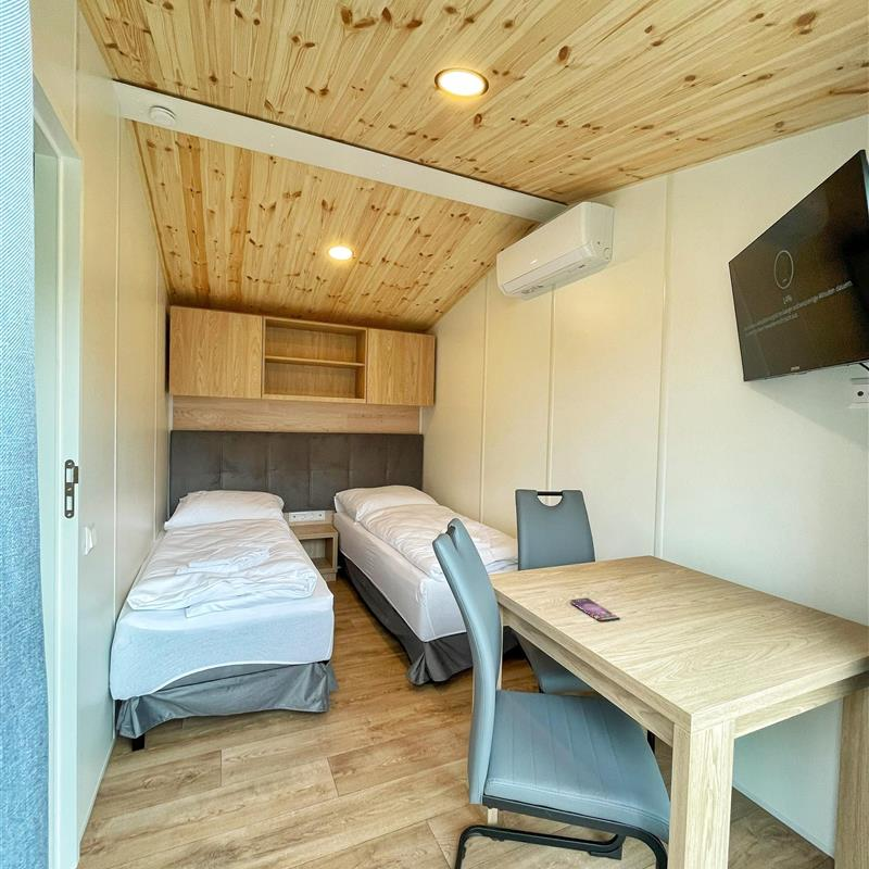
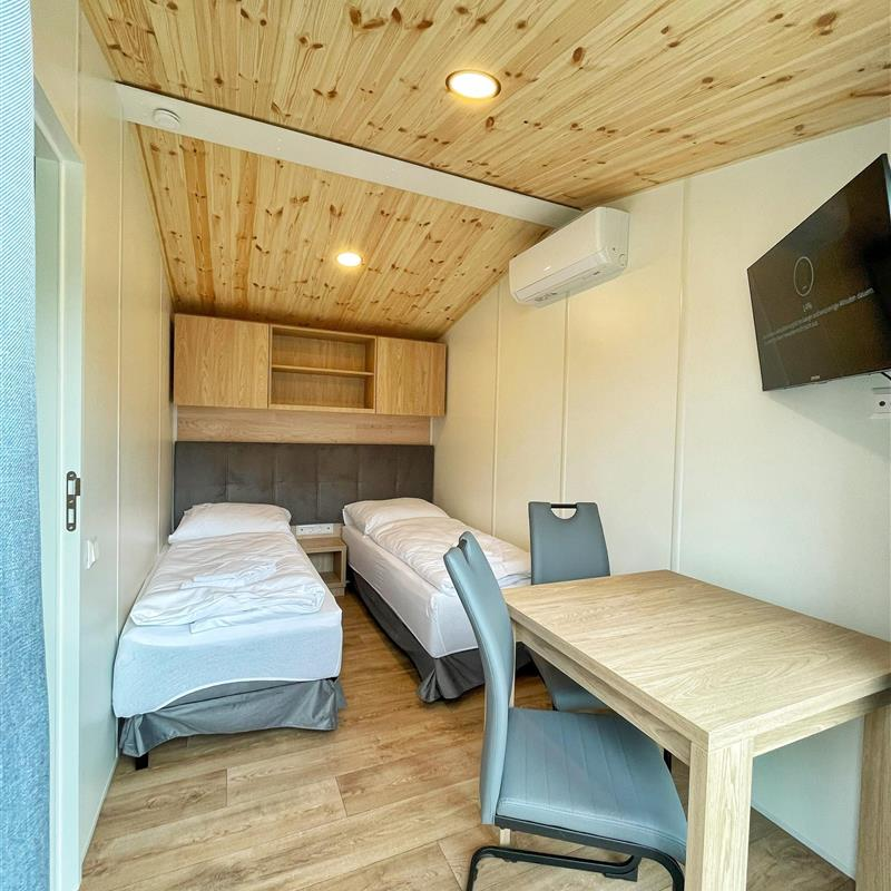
- smartphone (593, 609)
